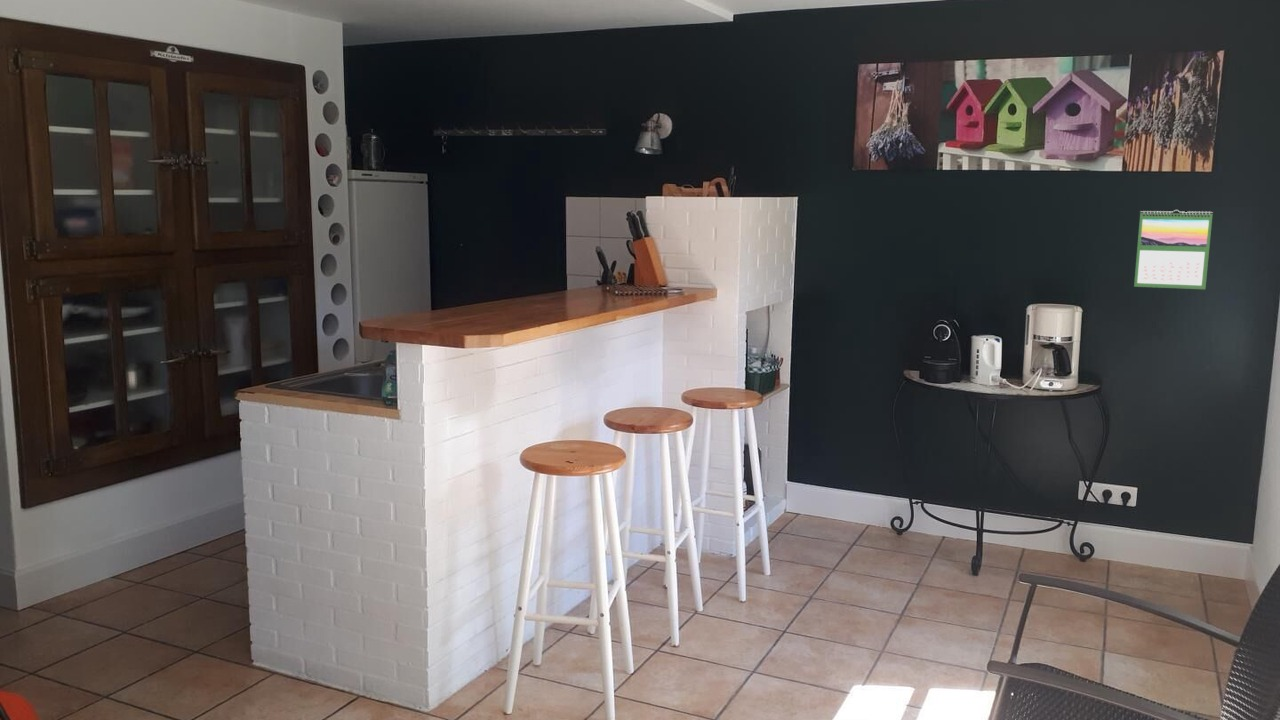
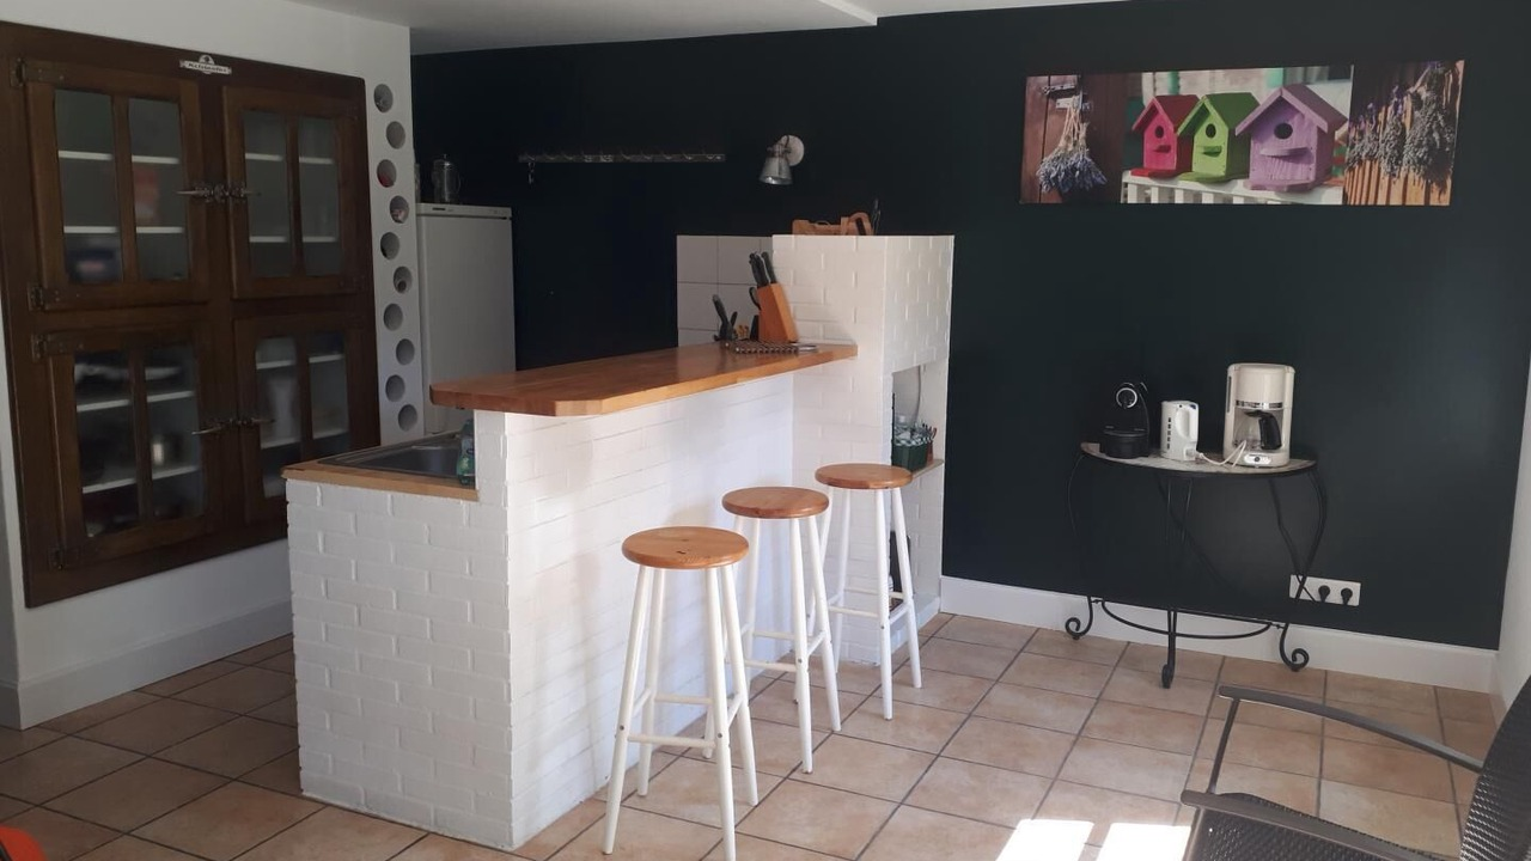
- calendar (1172, 249)
